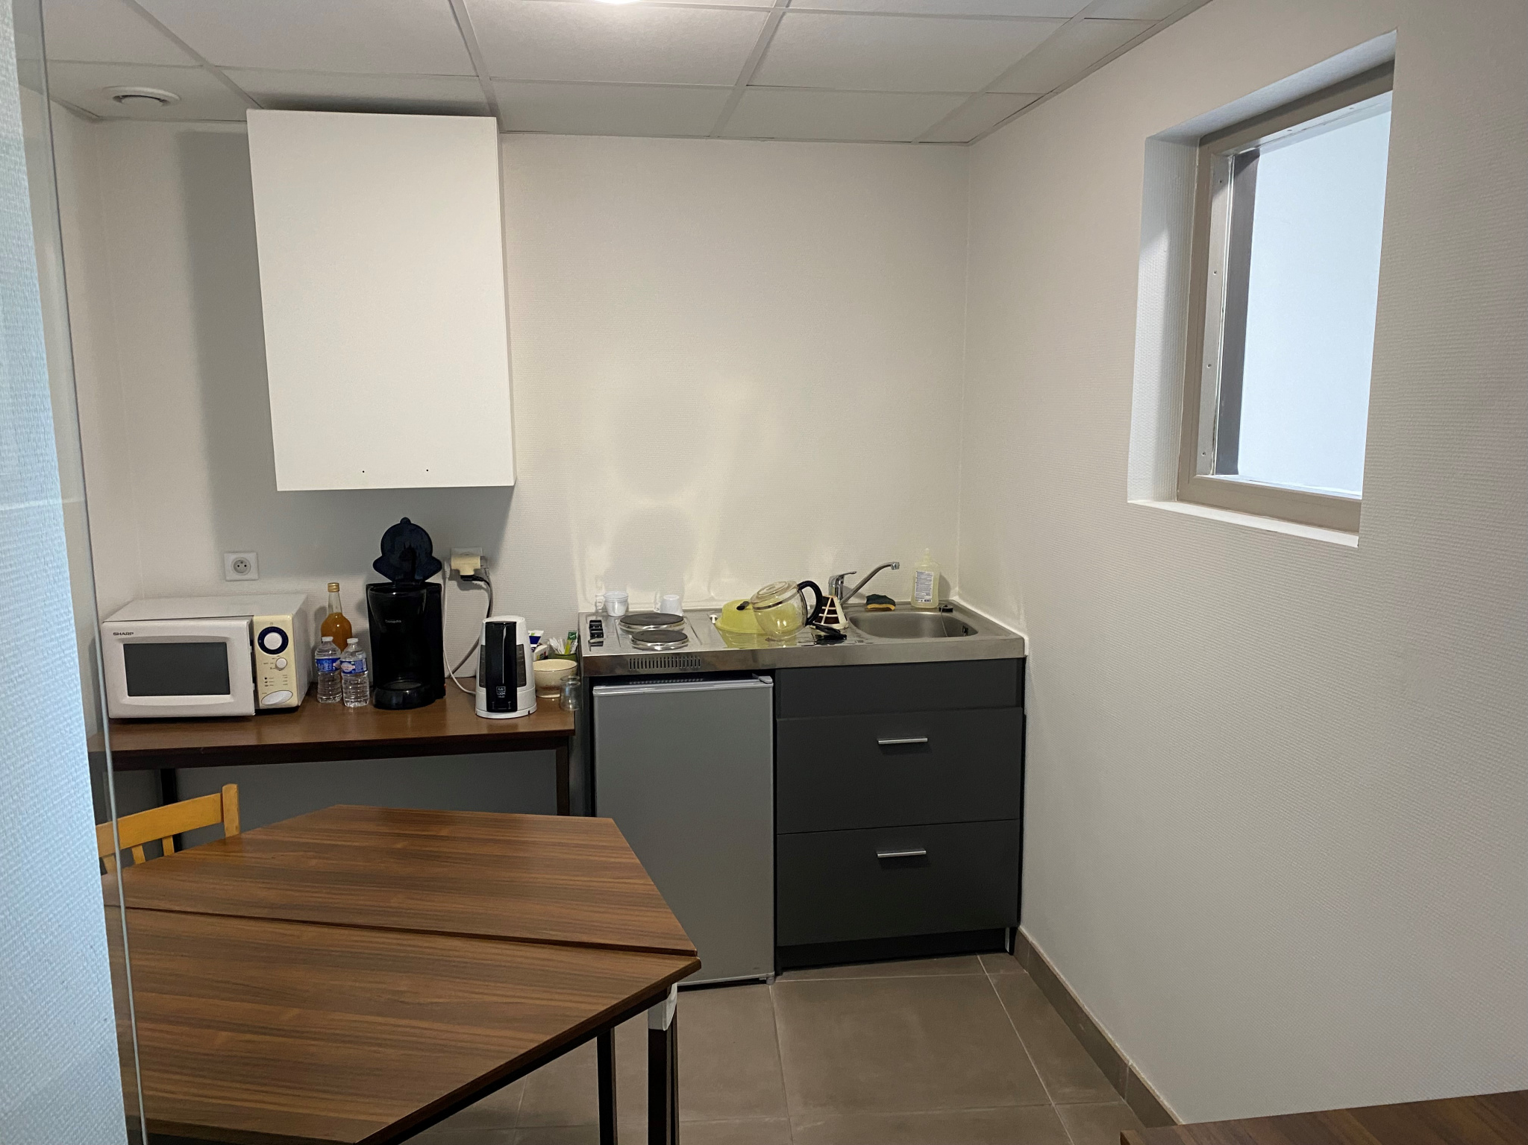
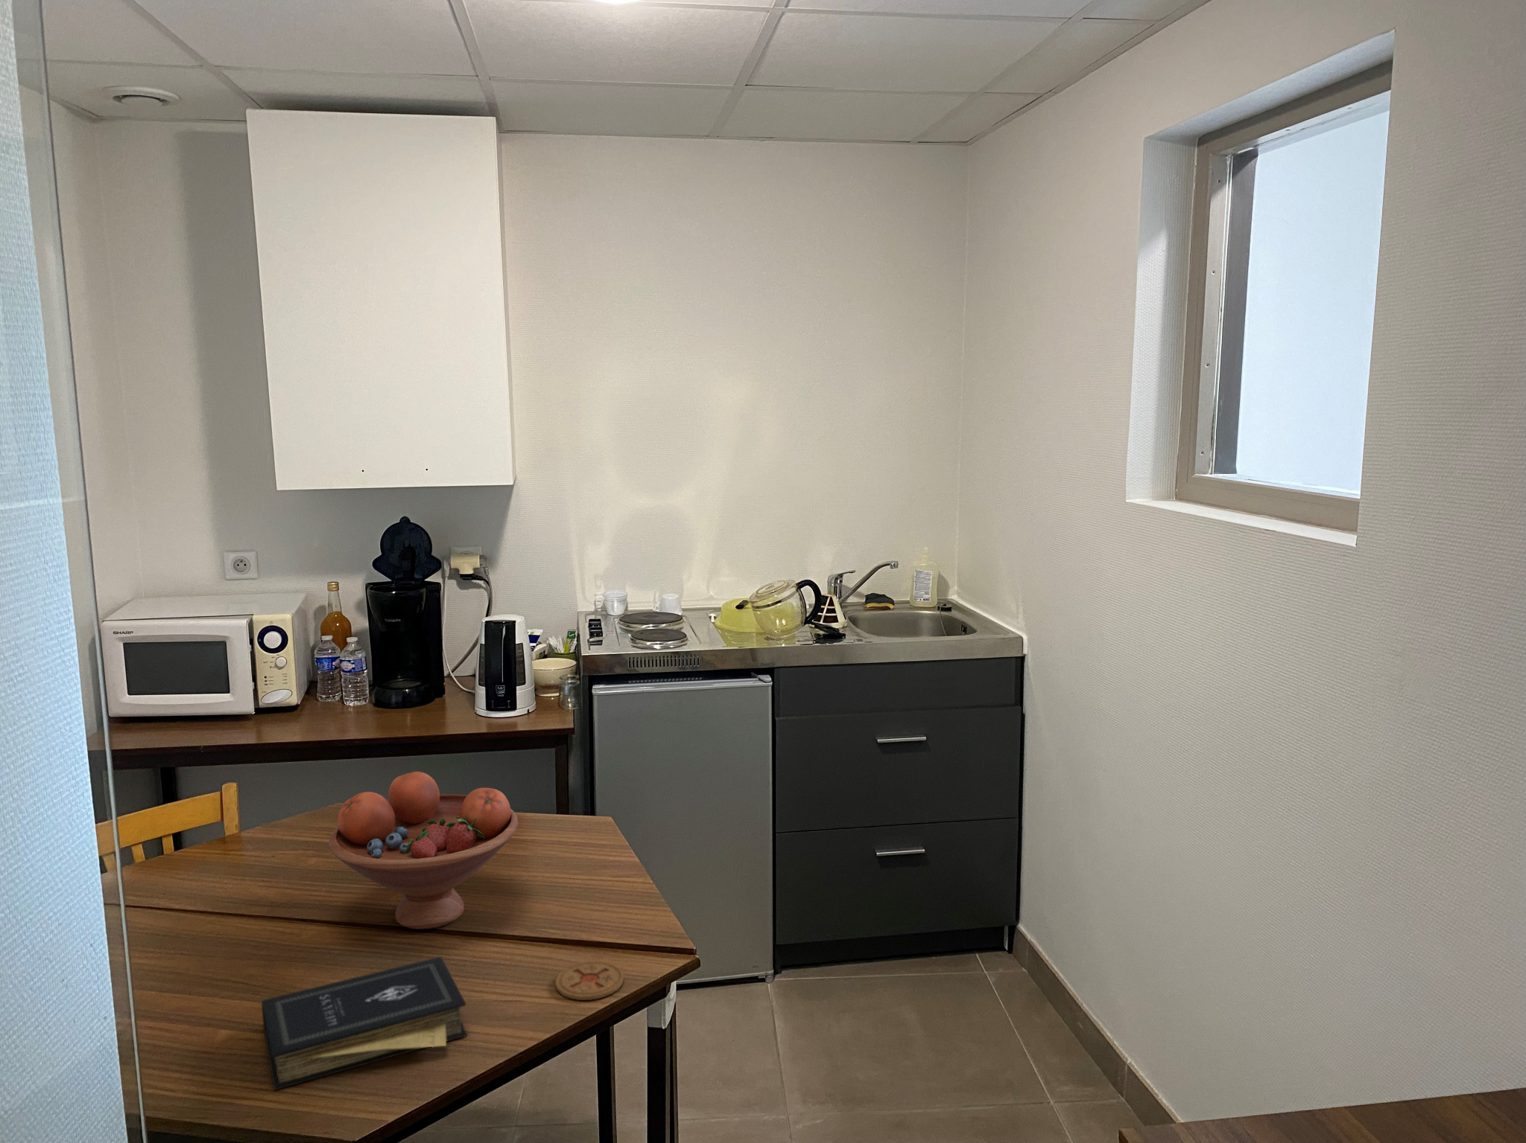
+ book (365, 1021)
+ coaster (590, 980)
+ fruit bowl (427, 854)
